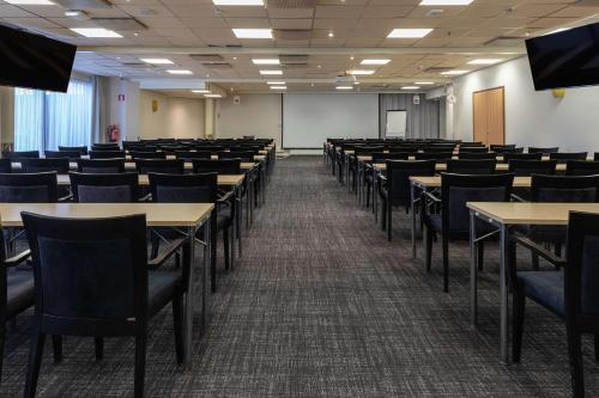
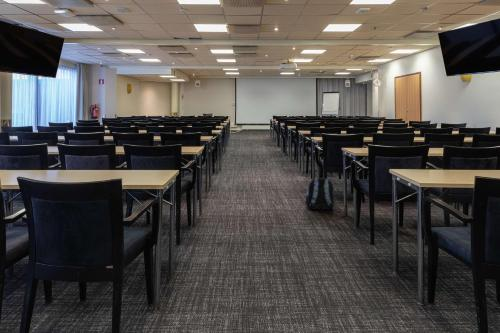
+ backpack (319, 193)
